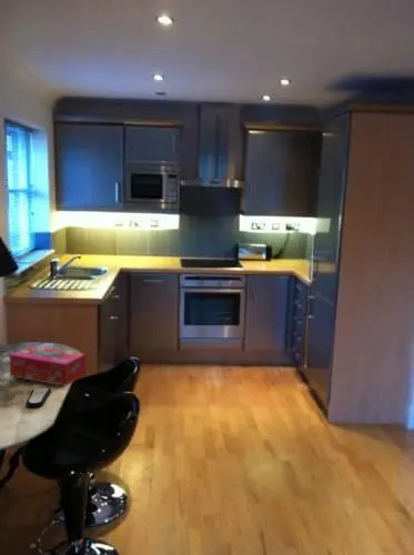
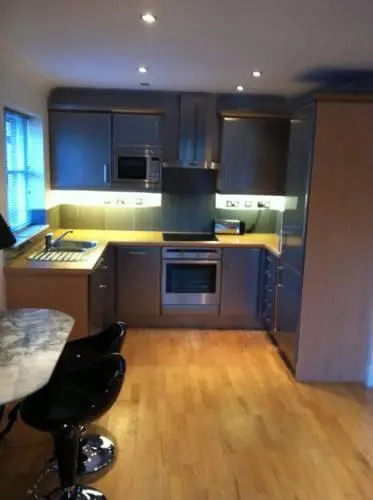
- remote control (38, 396)
- tissue box (48, 364)
